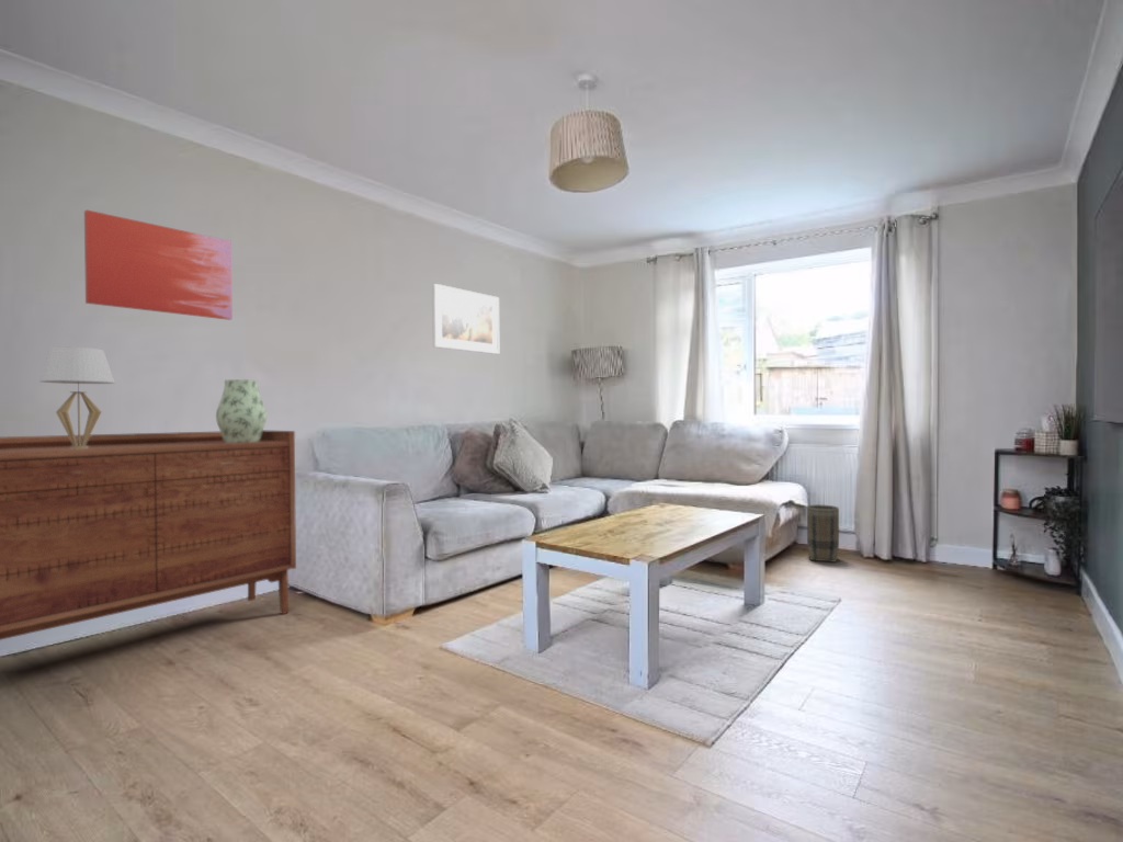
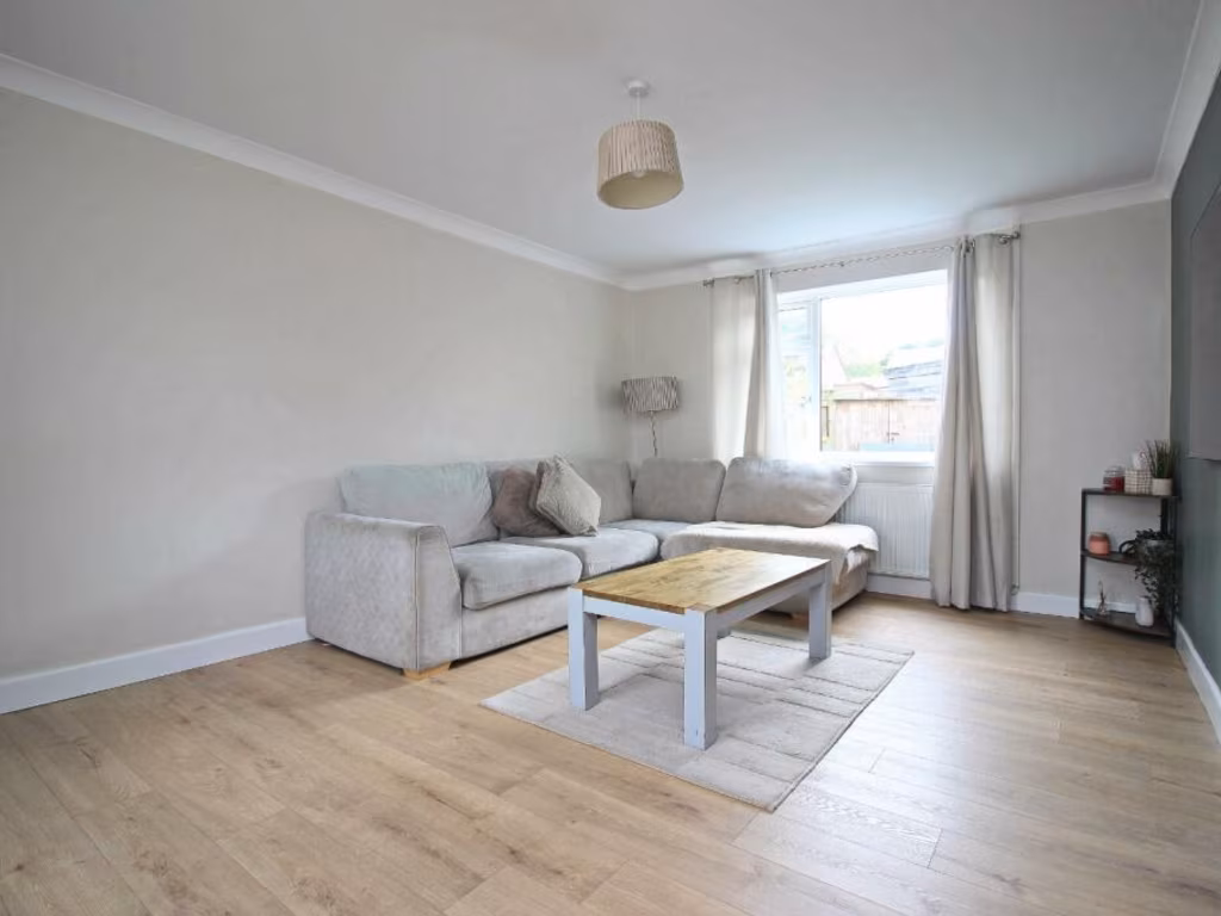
- sideboard (137, 537)
- wall art (163, 269)
- table lamp (78, 398)
- basket (823, 533)
- vase (241, 410)
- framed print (467, 320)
